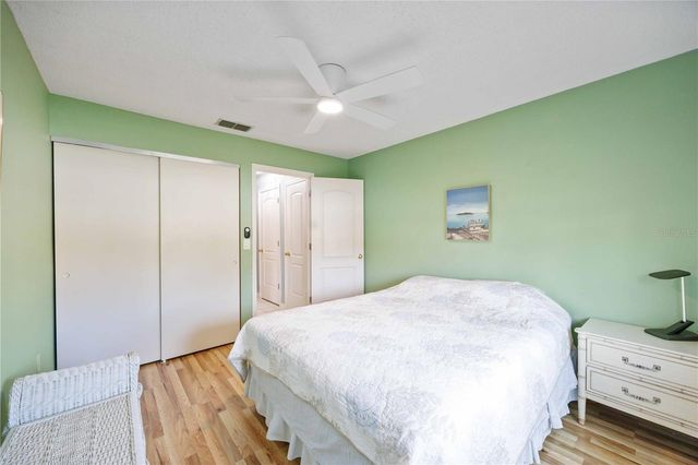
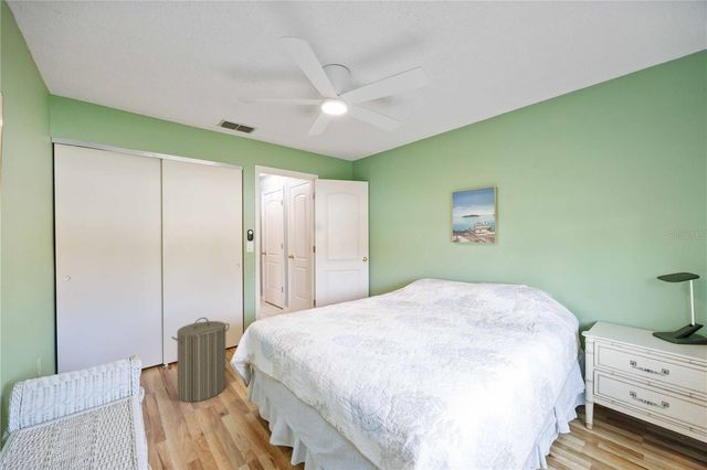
+ laundry hamper (202, 353)
